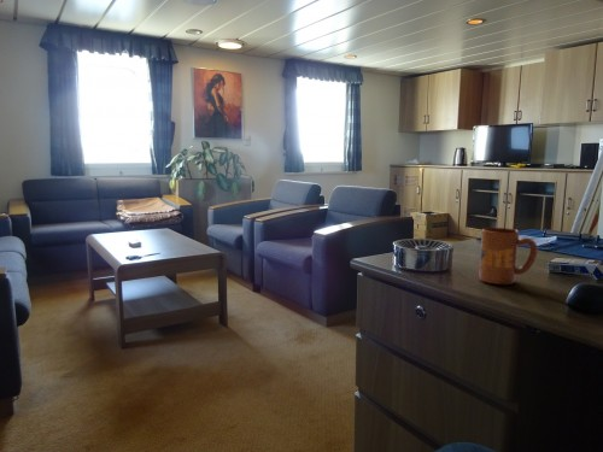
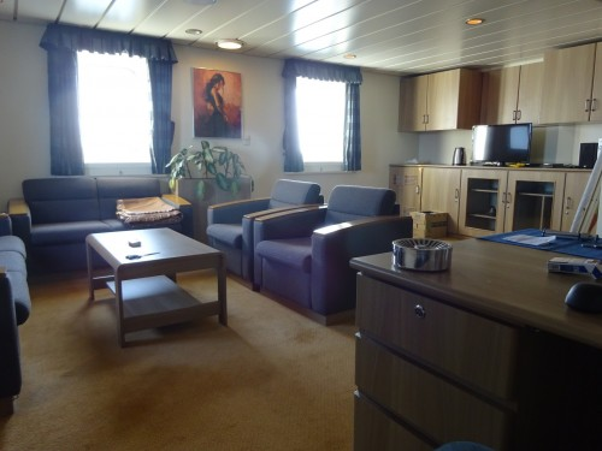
- mug (508, 256)
